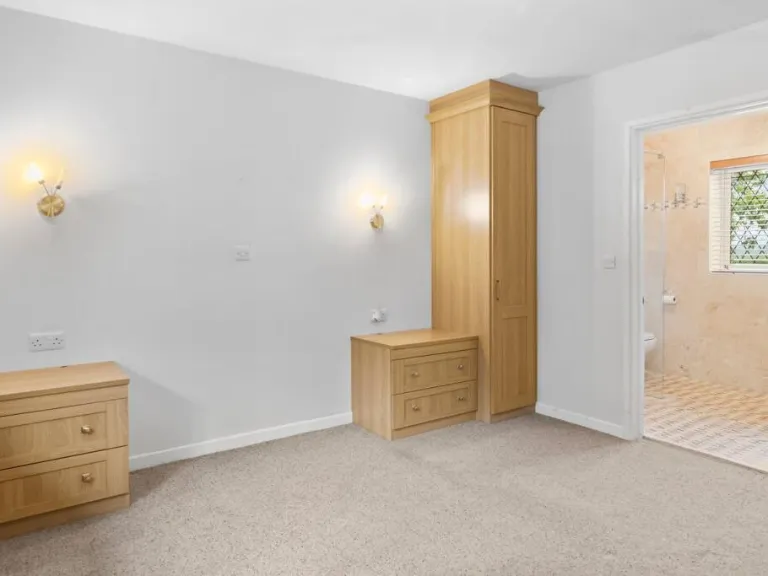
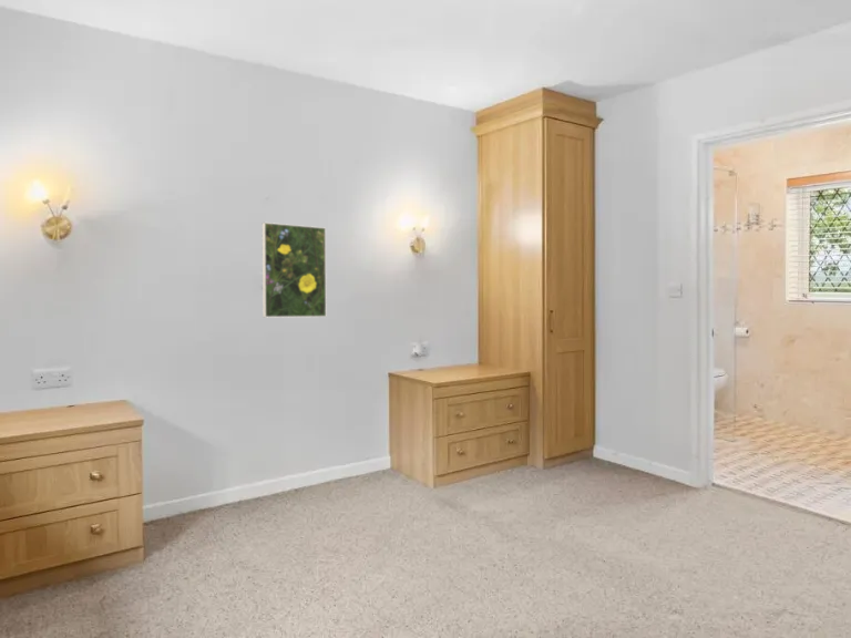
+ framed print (295, 270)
